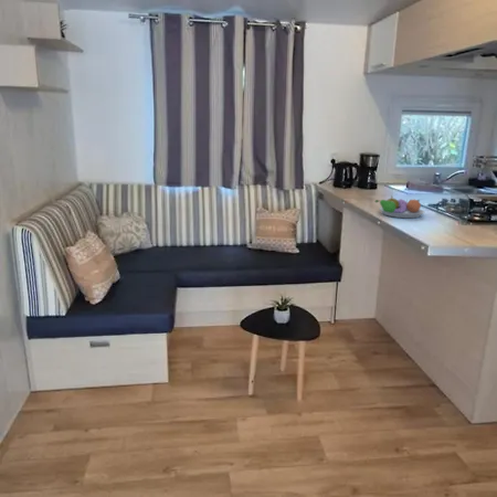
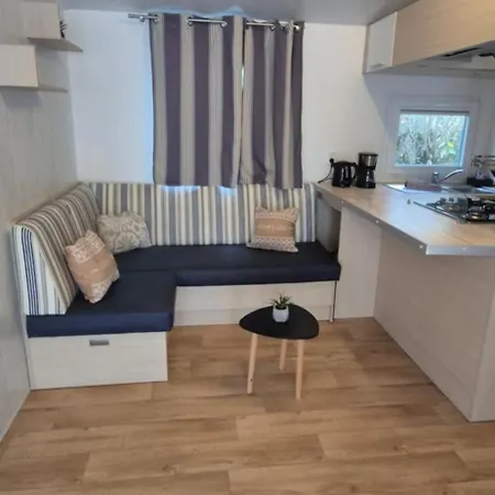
- fruit bowl (400, 205)
